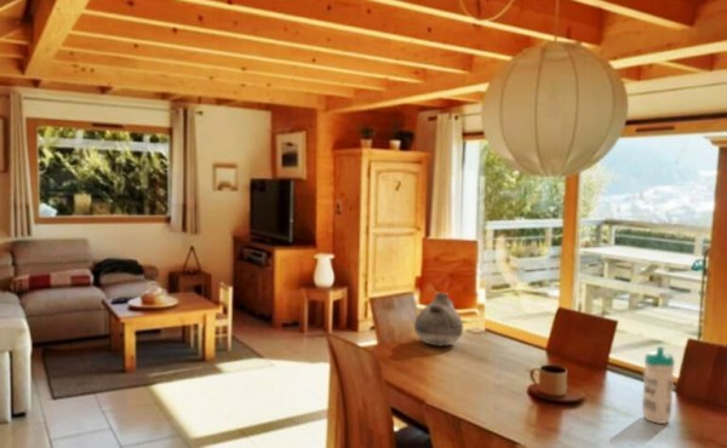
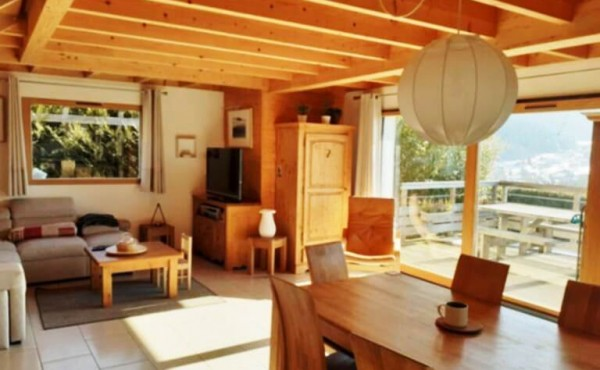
- vase (439, 317)
- water bottle (658, 383)
